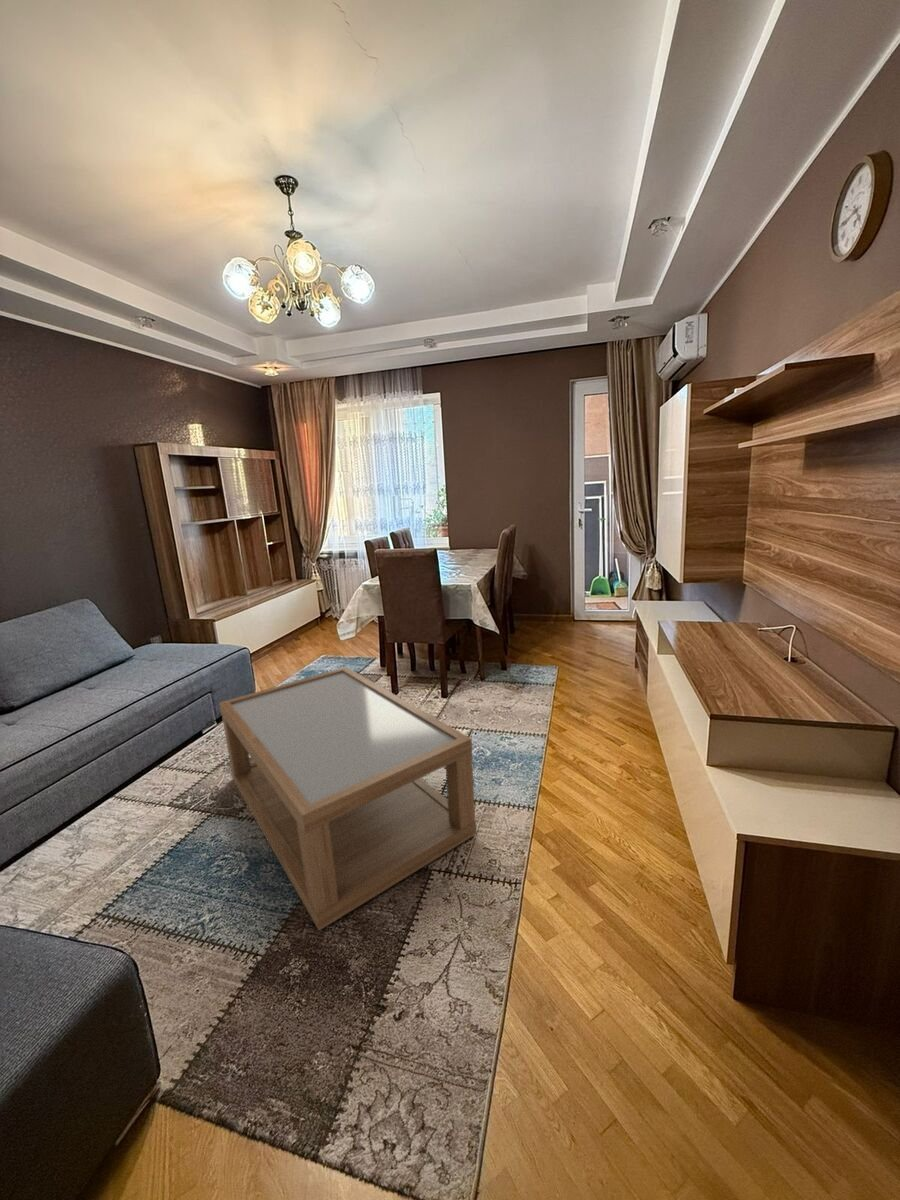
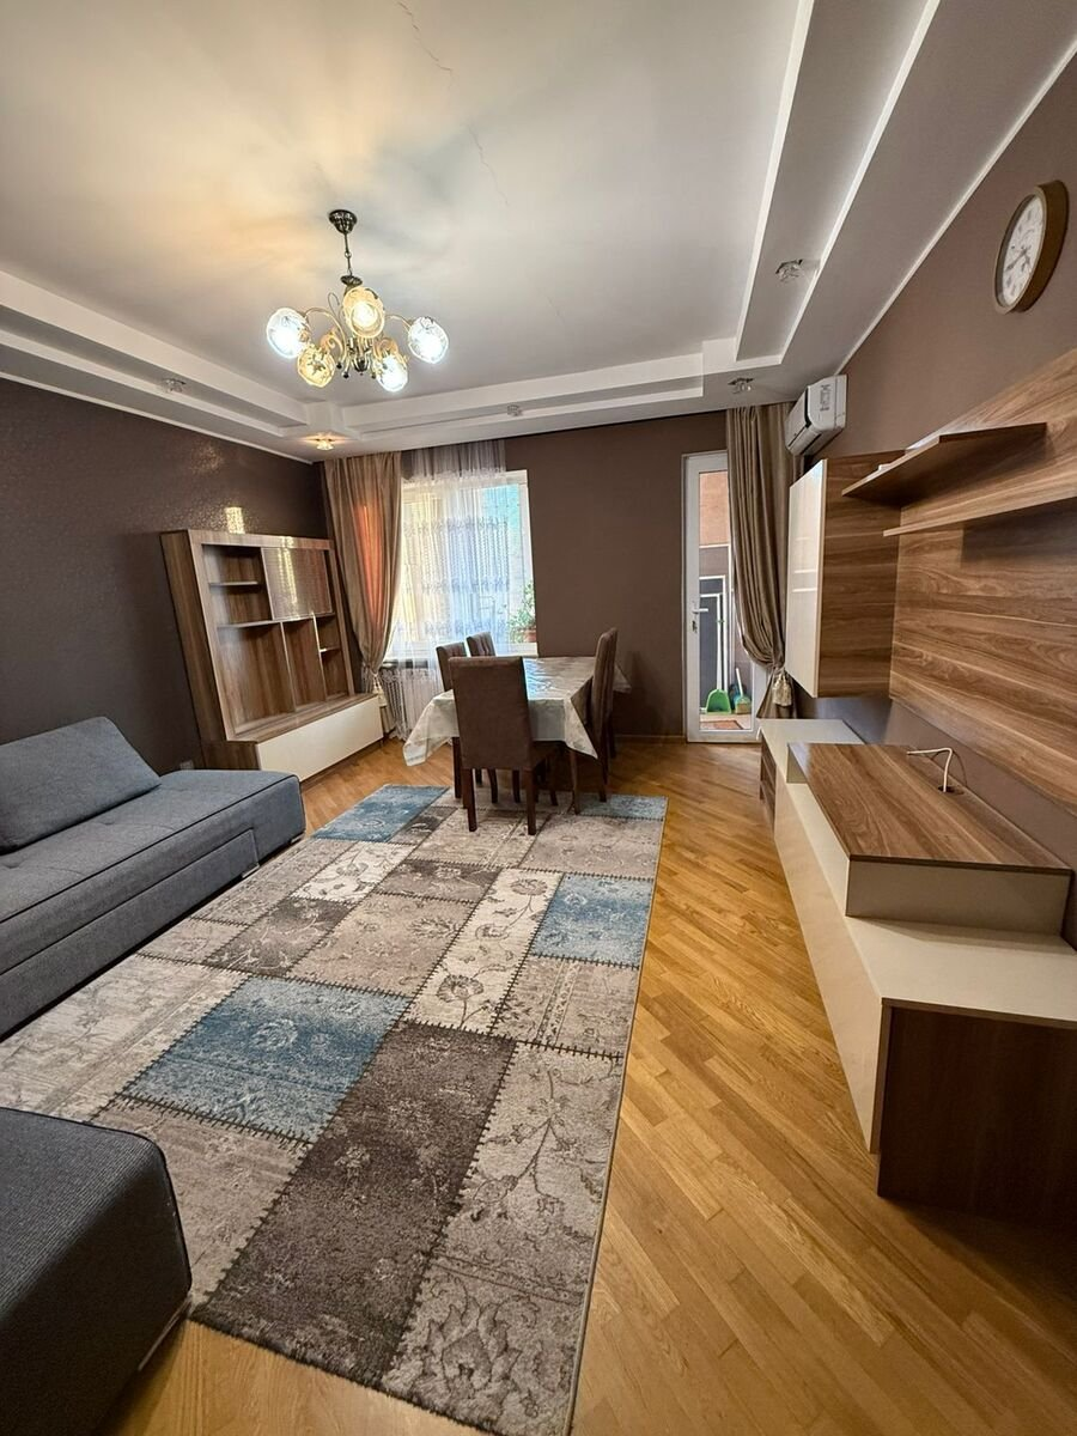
- coffee table (336, 762)
